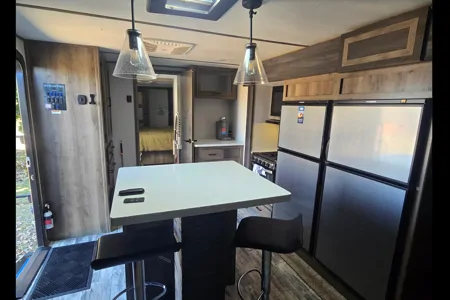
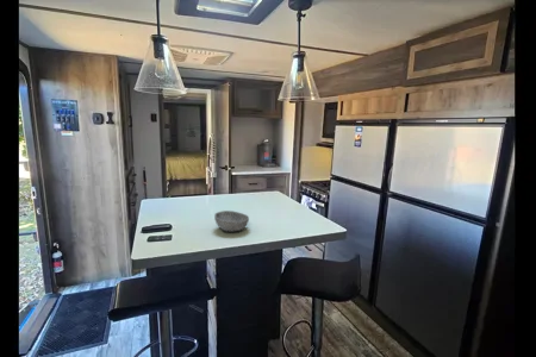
+ bowl (231, 221)
